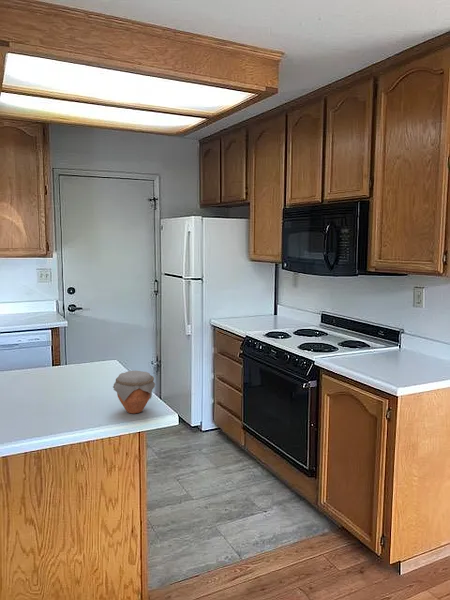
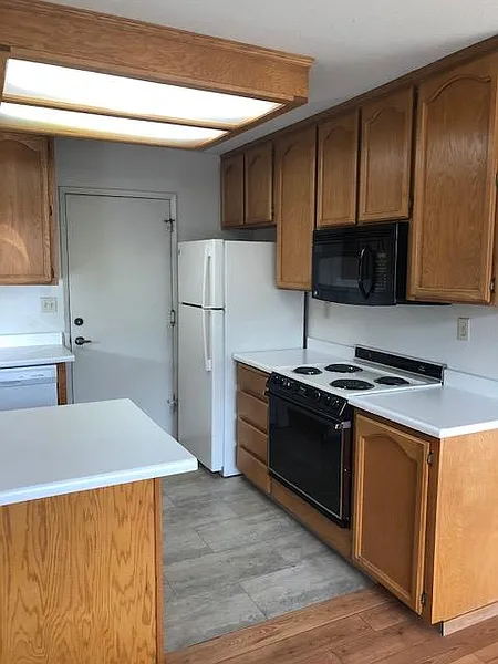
- jar (134, 392)
